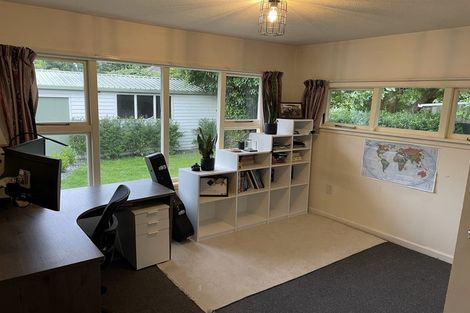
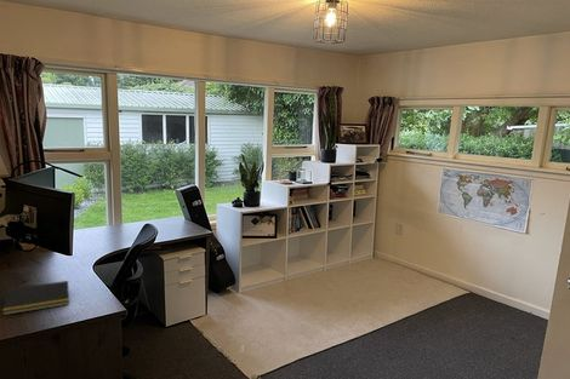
+ notepad (38, 297)
